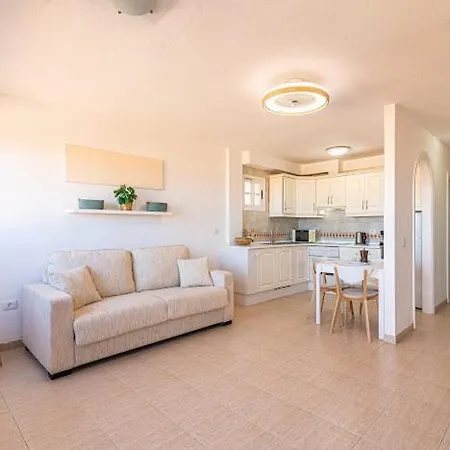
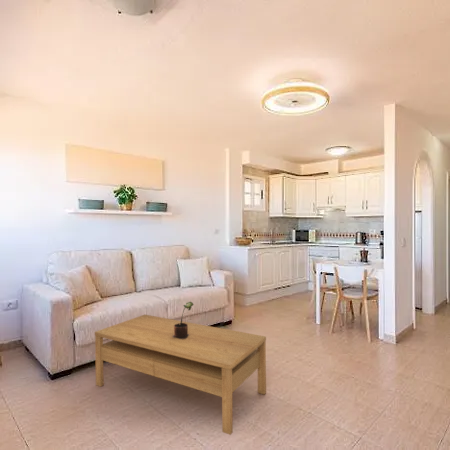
+ potted plant (182, 315)
+ coffee table (178, 361)
